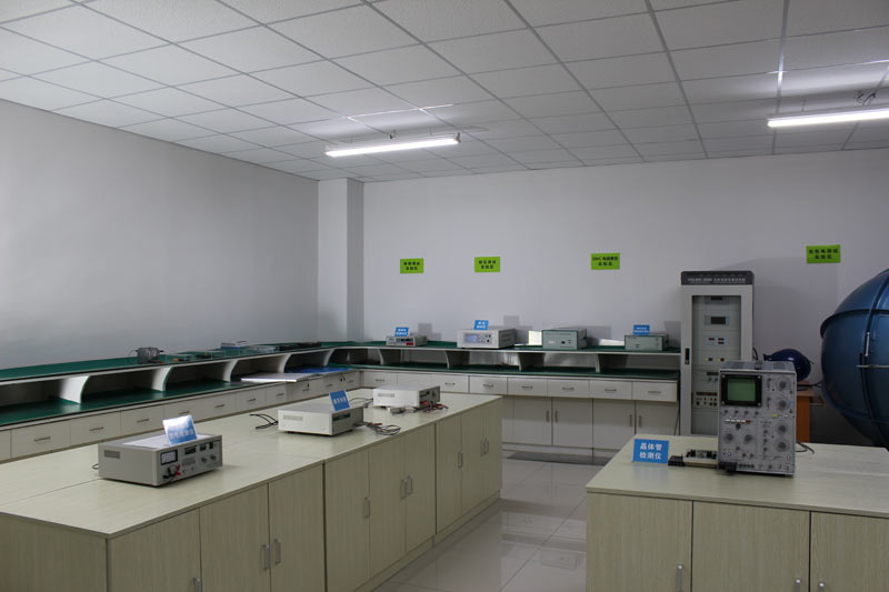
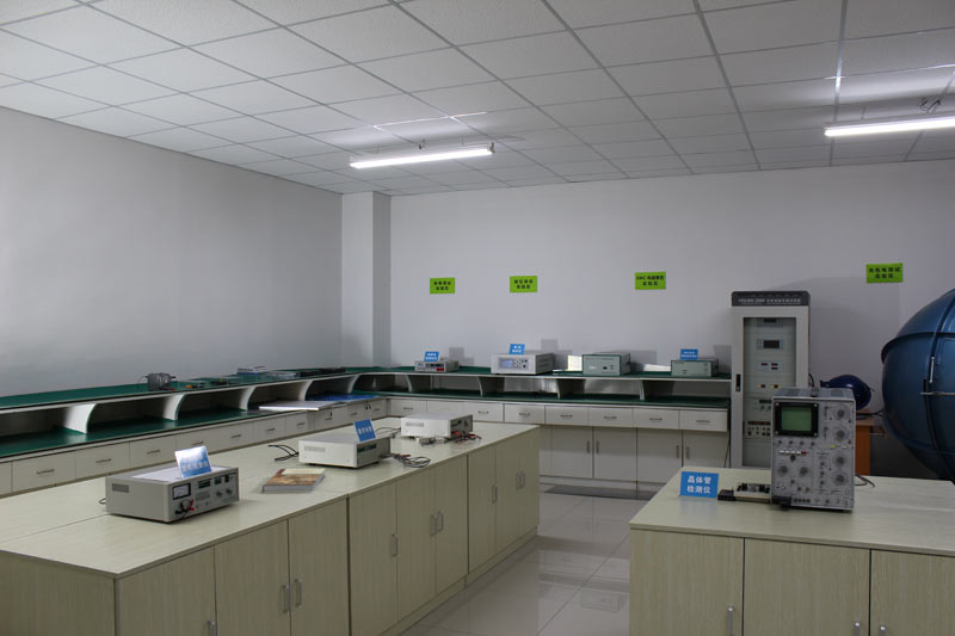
+ book (295, 480)
